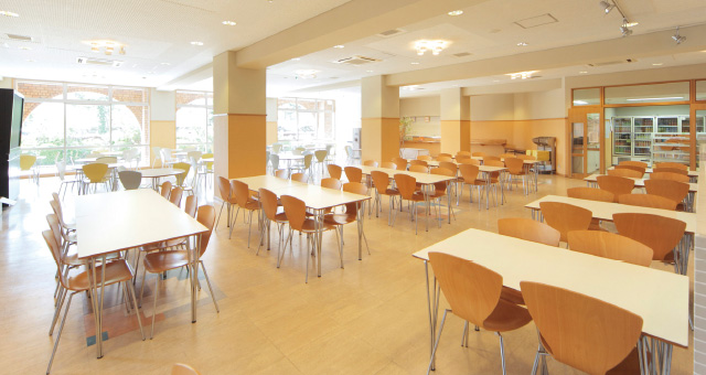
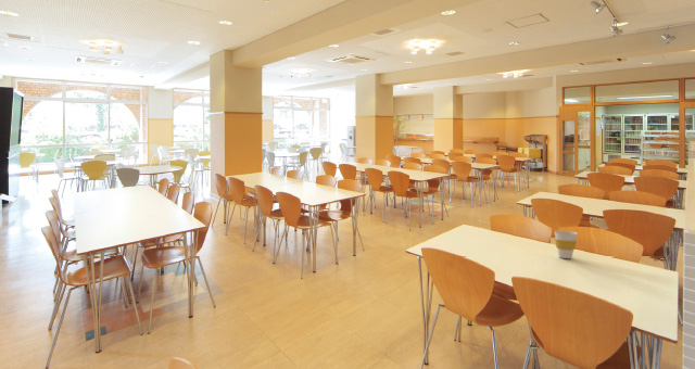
+ cup (565, 244)
